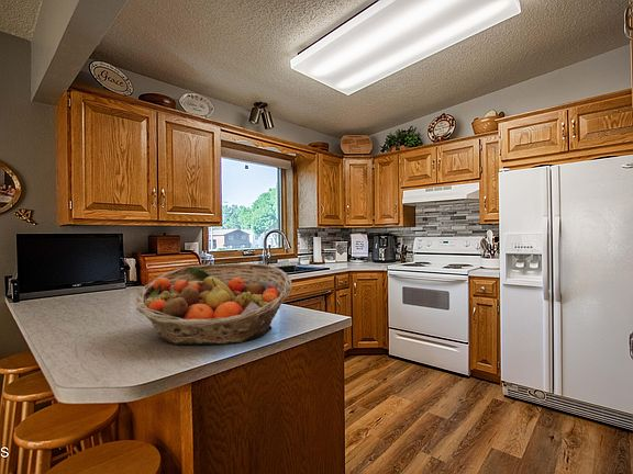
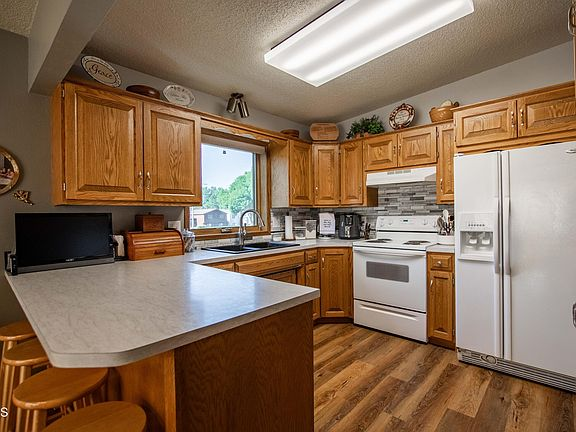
- fruit basket (216, 298)
